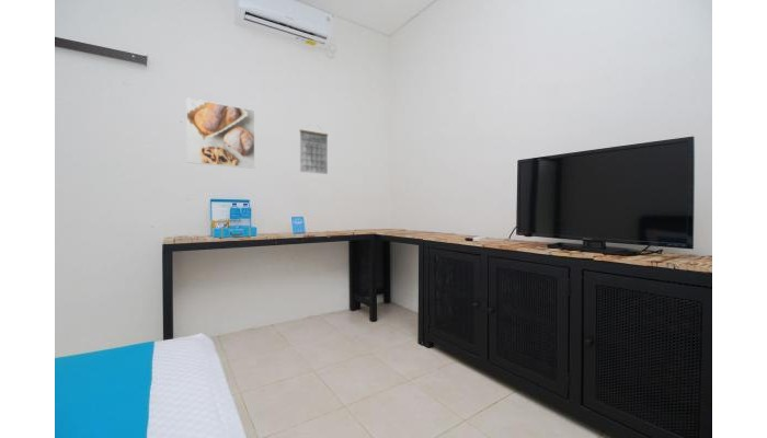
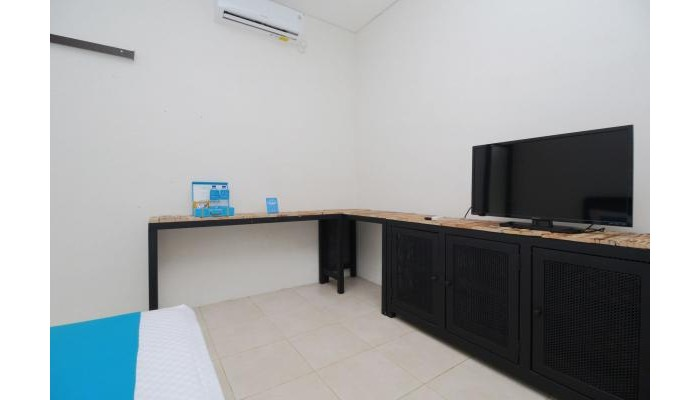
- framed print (221, 135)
- calendar (313, 147)
